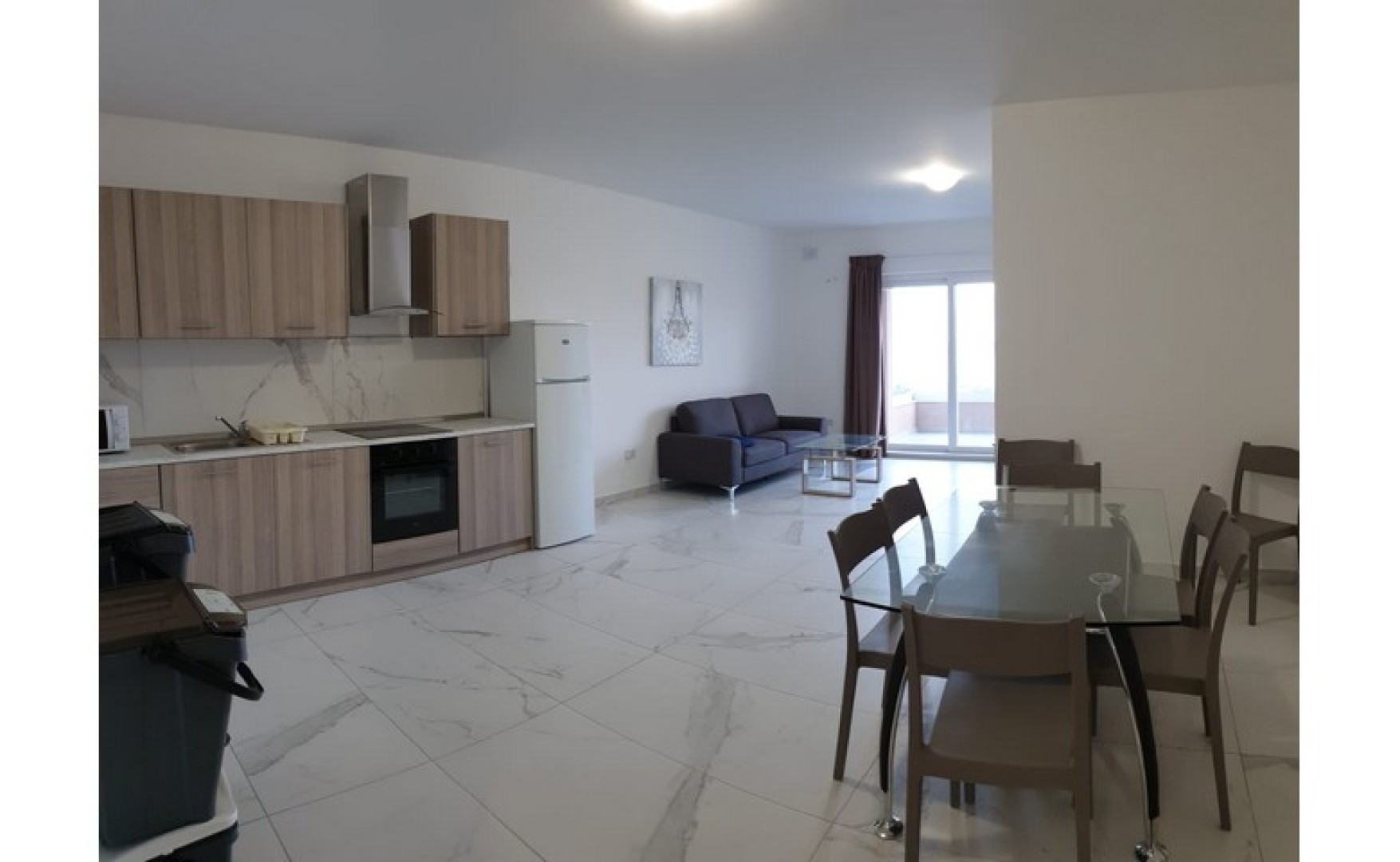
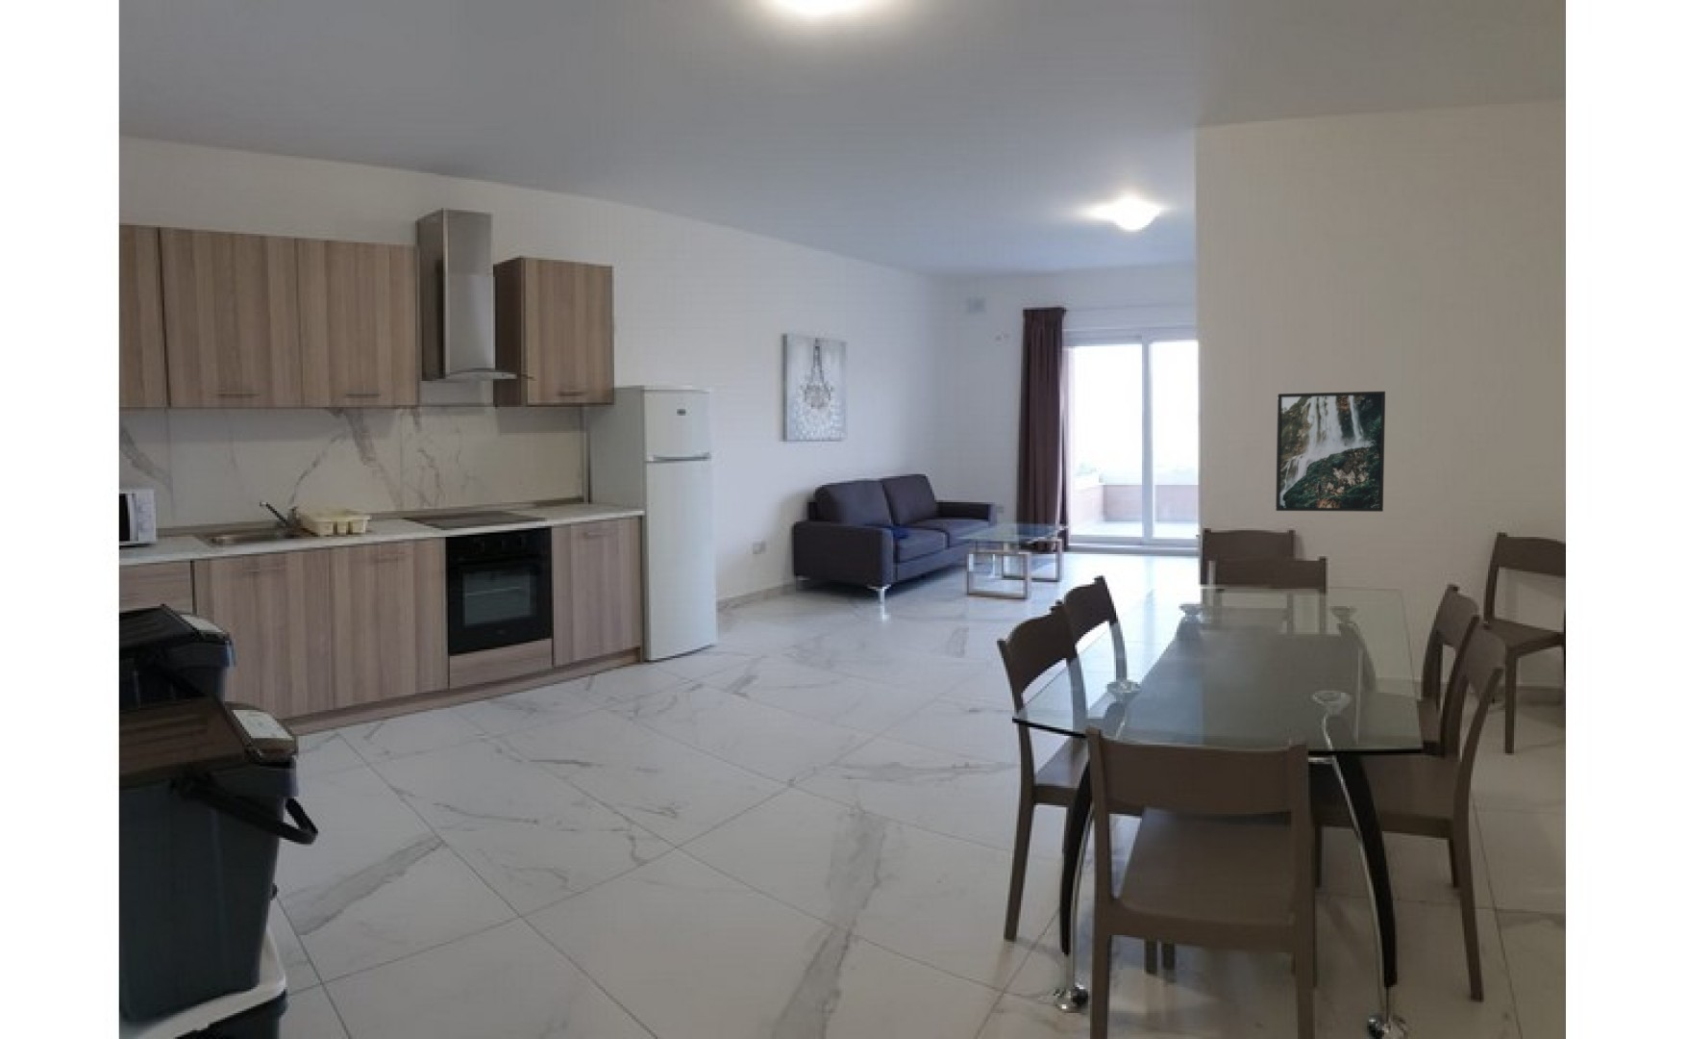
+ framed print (1329, 451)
